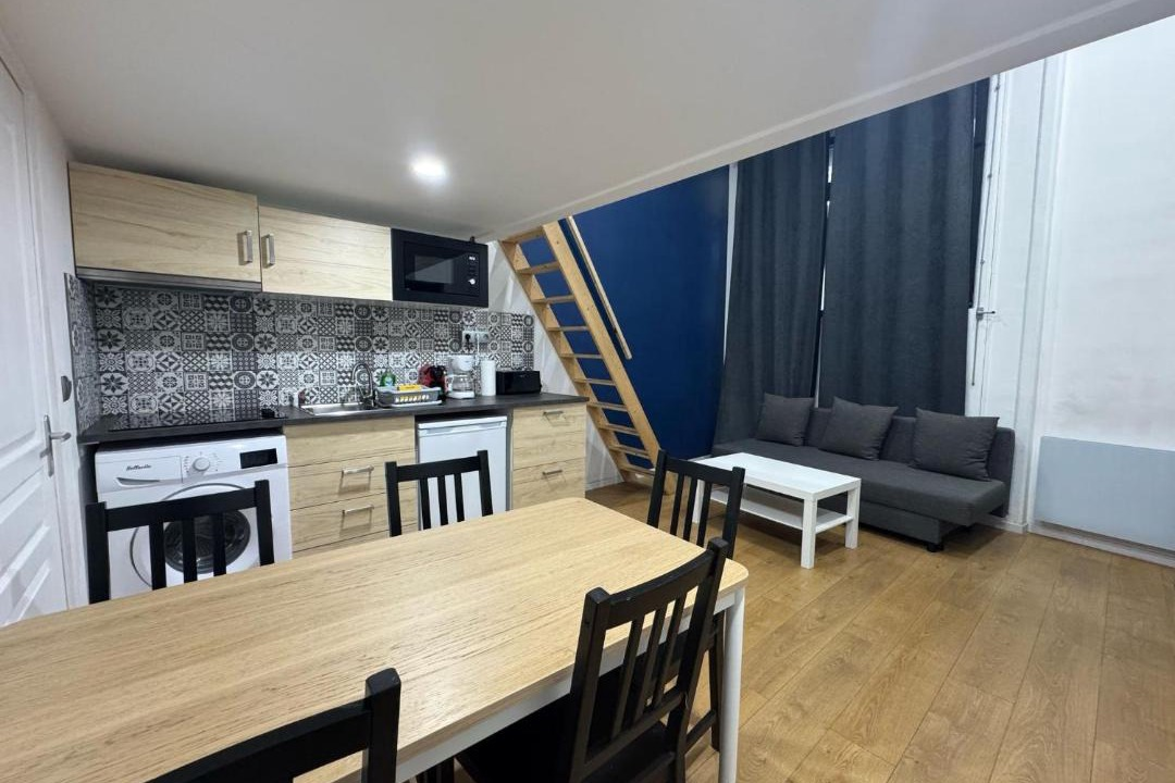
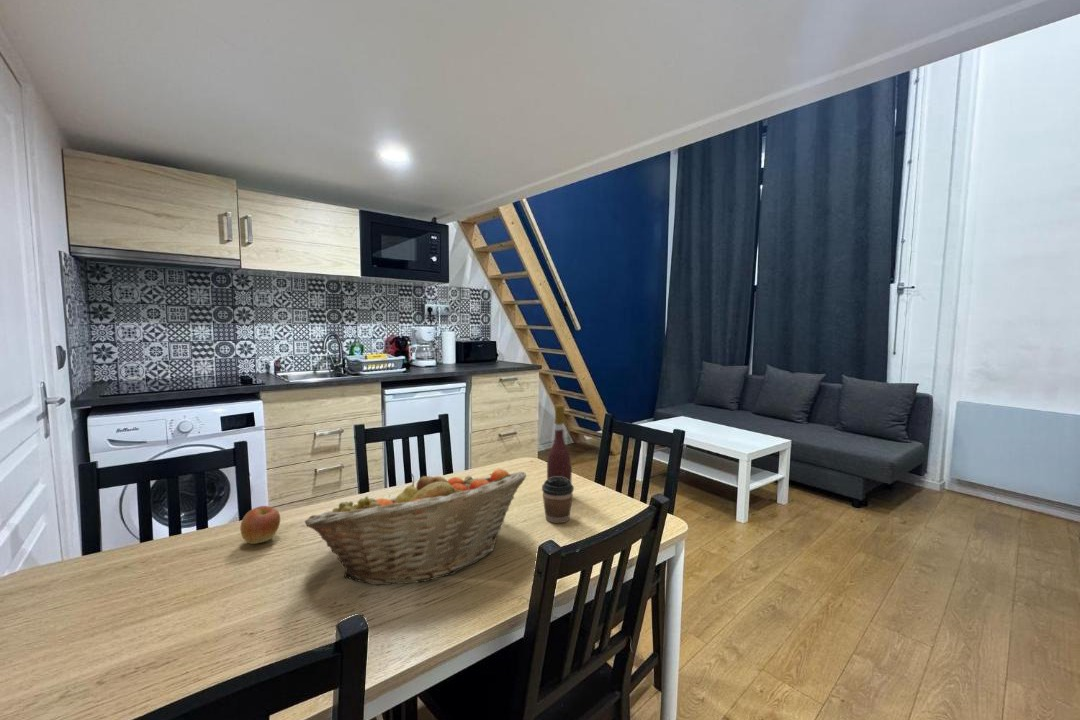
+ apple (260, 524)
+ fruit basket (425, 512)
+ coffee cup (557, 497)
+ wine bottle (559, 451)
